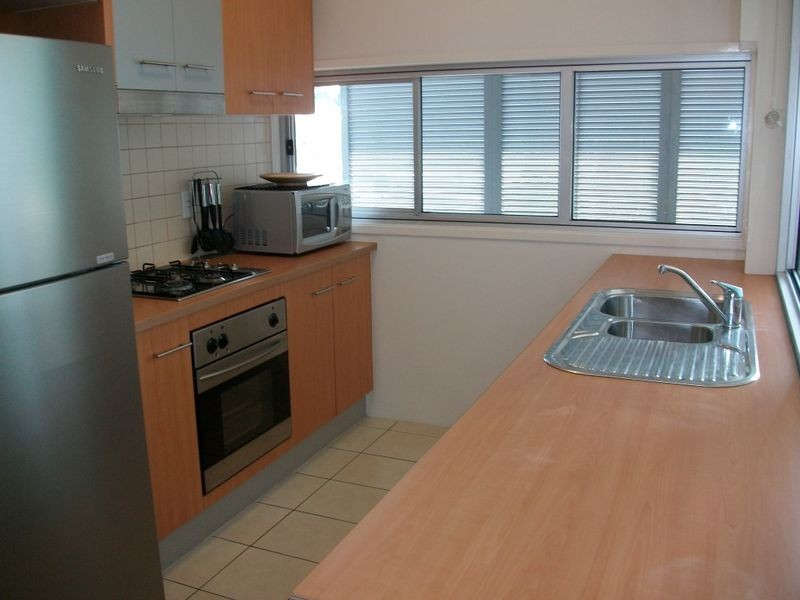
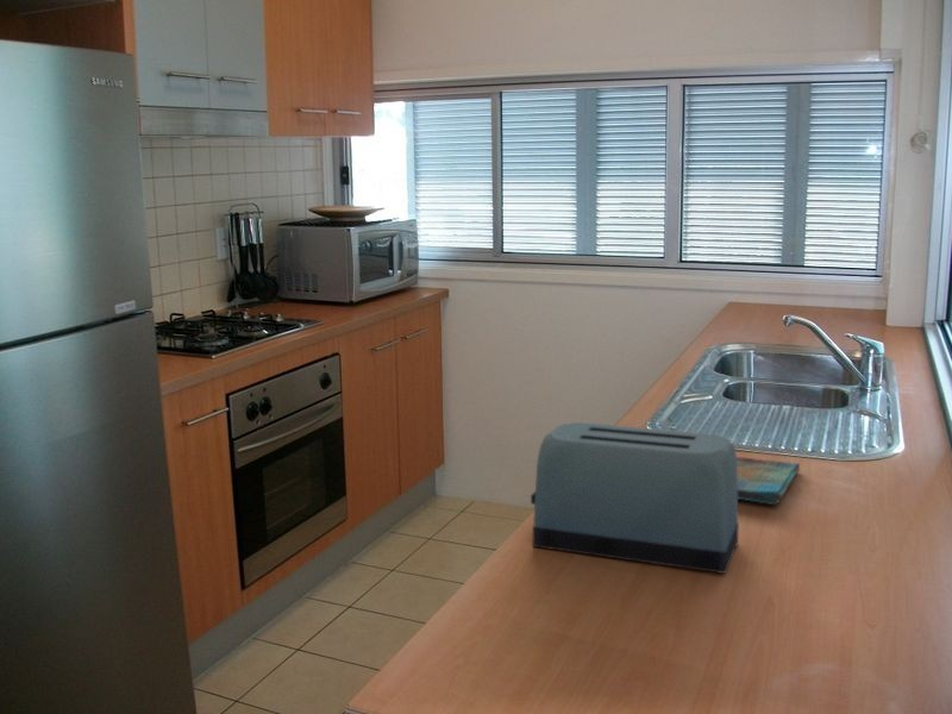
+ dish towel (745, 476)
+ toaster (633, 490)
